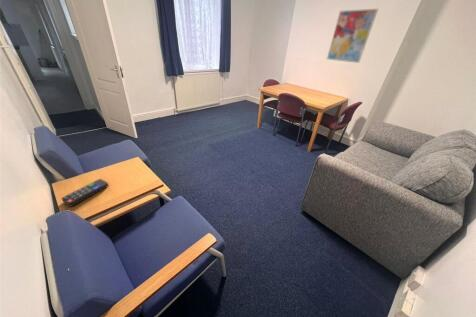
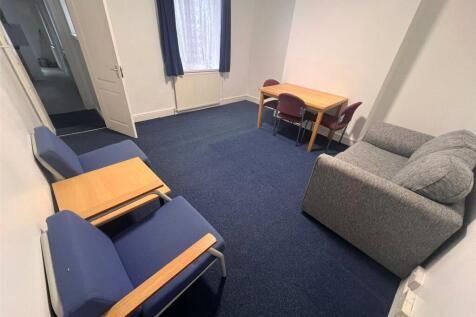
- wall art (349, 36)
- remote control (86, 191)
